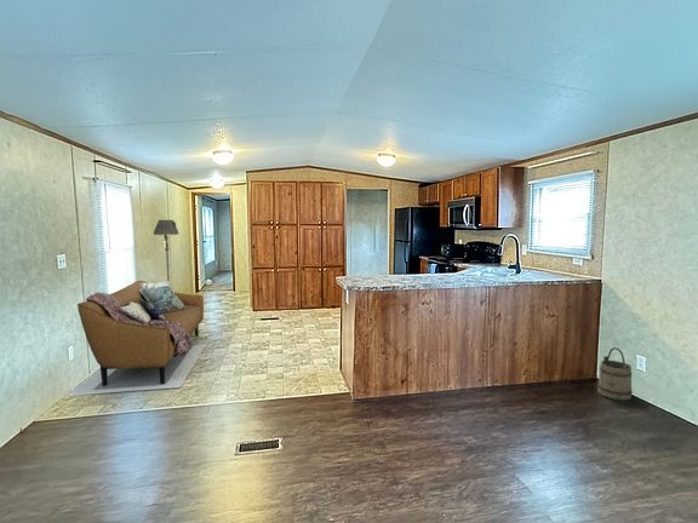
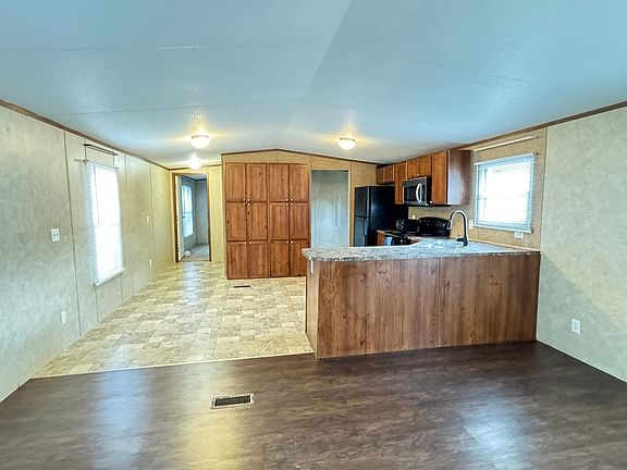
- floor lamp (167, 270)
- bucket (614, 370)
- sofa (155, 321)
